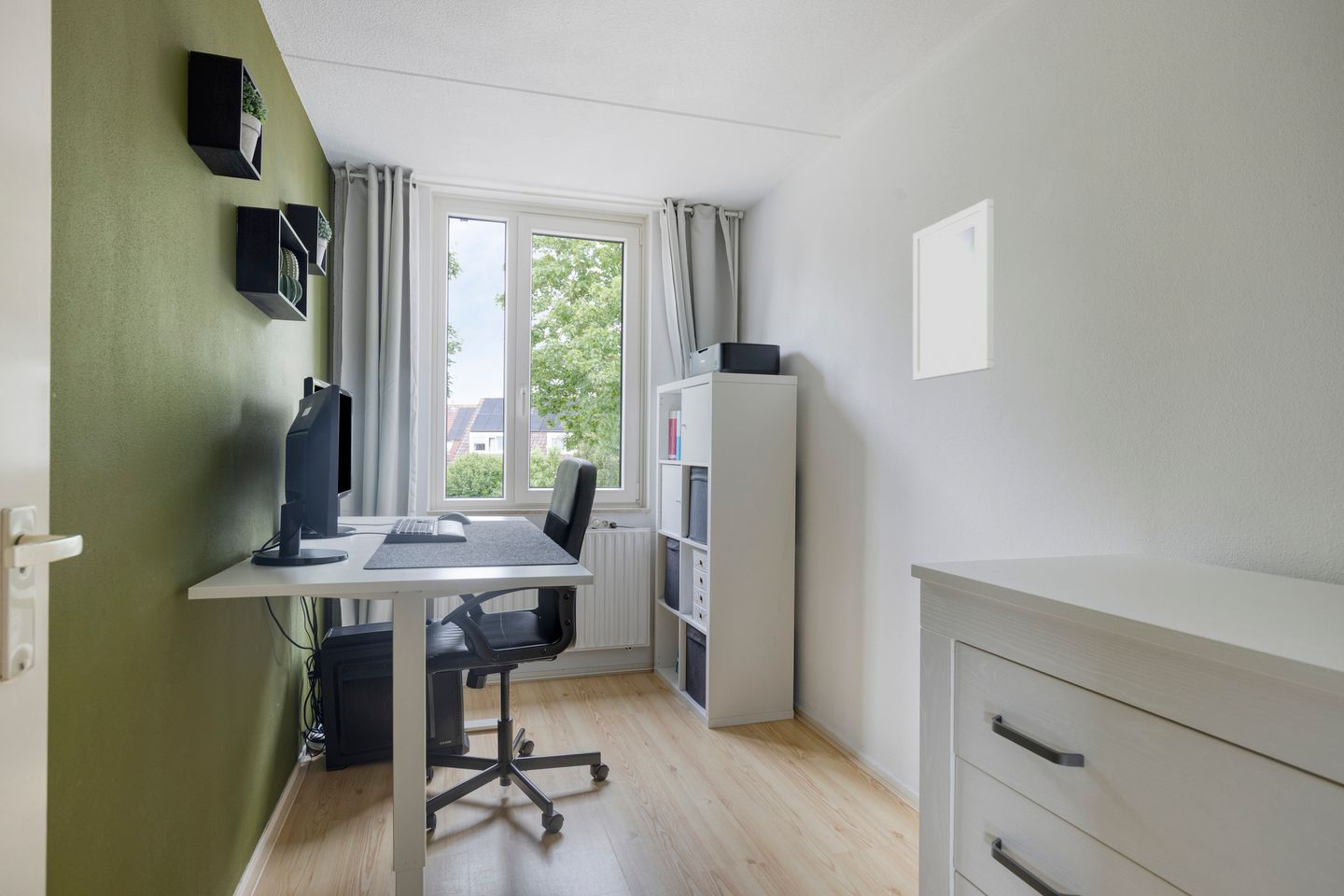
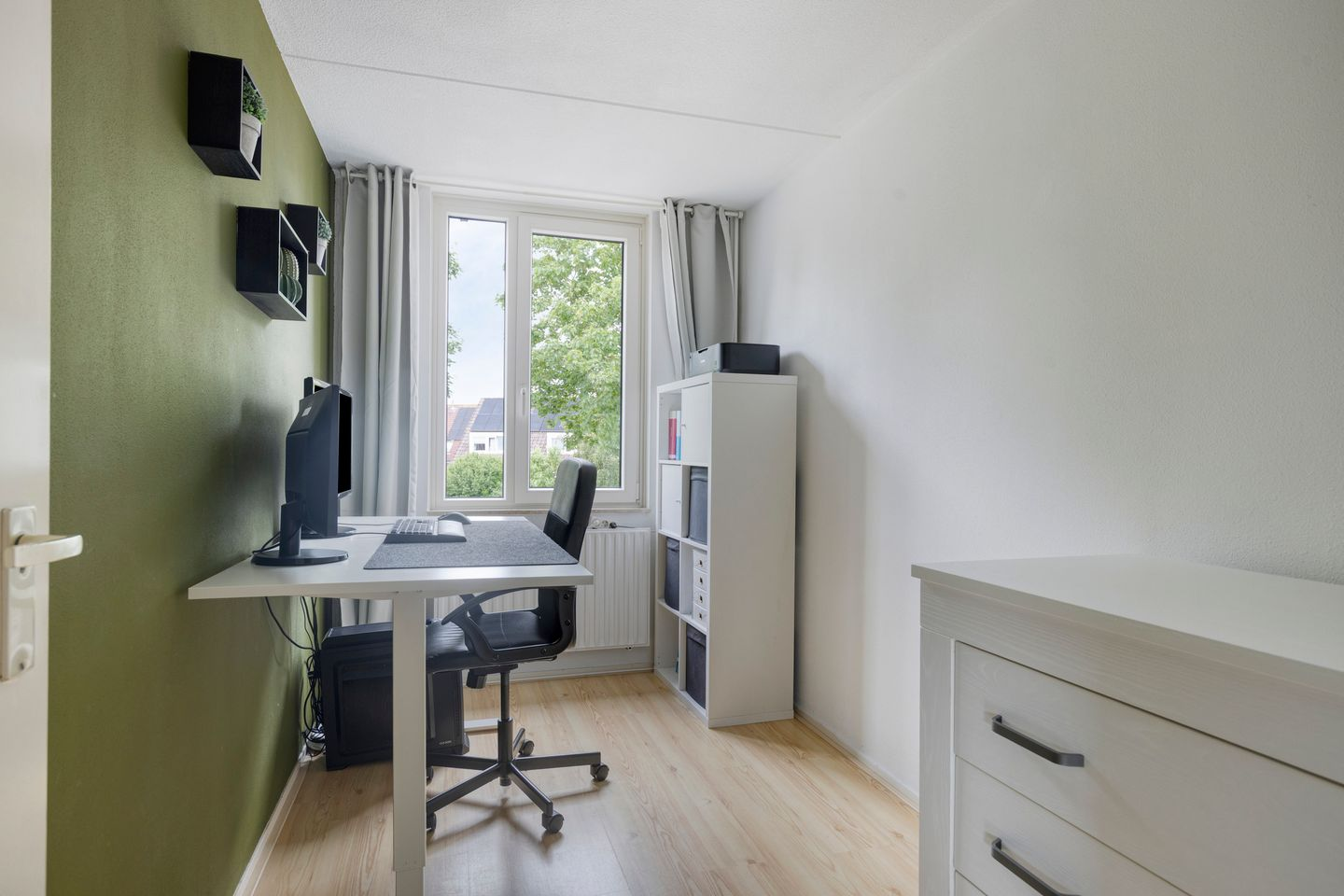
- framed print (950, 296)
